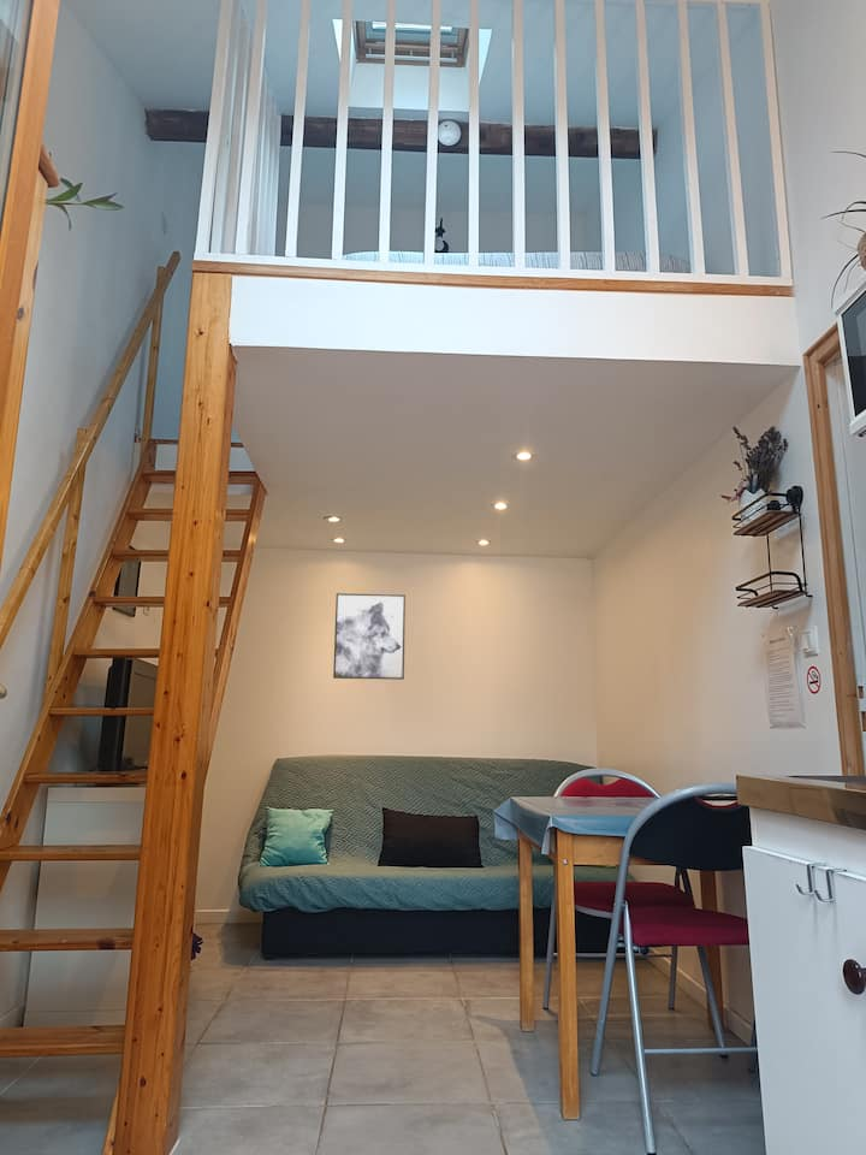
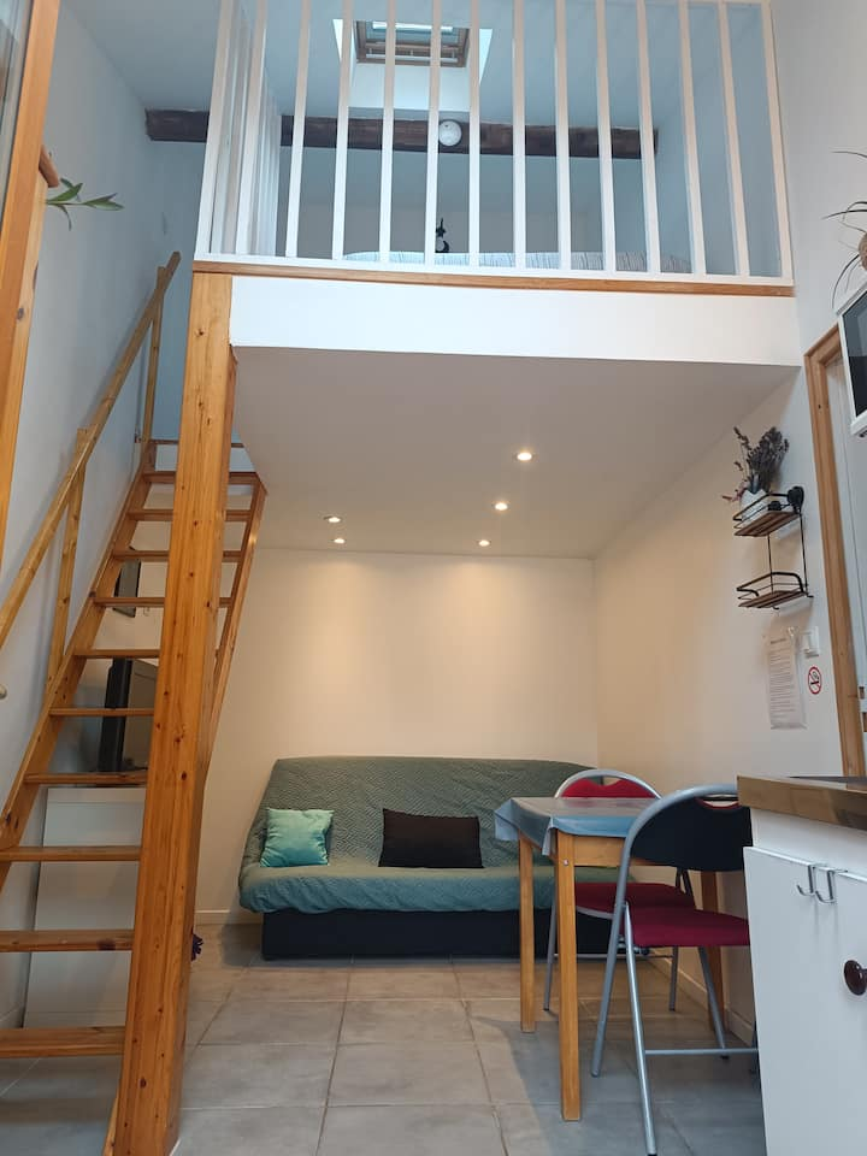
- wall art (369, 635)
